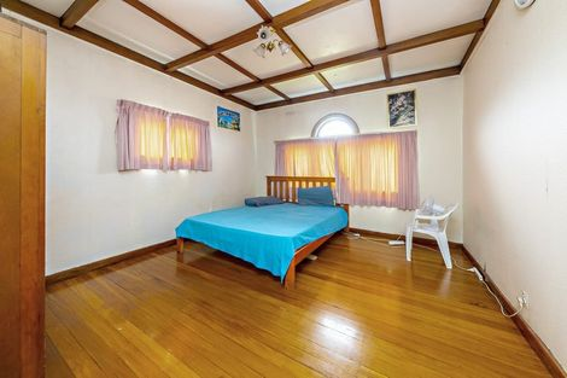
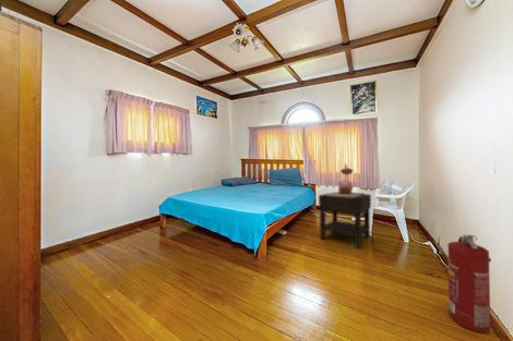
+ fire extinguisher (467, 275)
+ table lamp (345, 179)
+ nightstand (345, 212)
